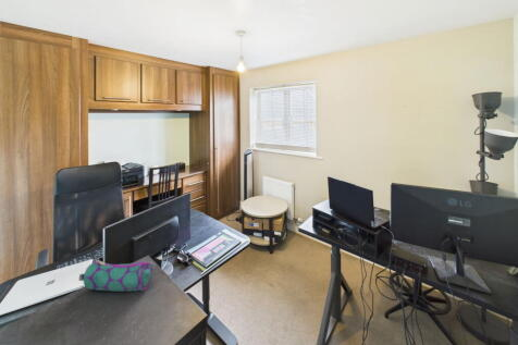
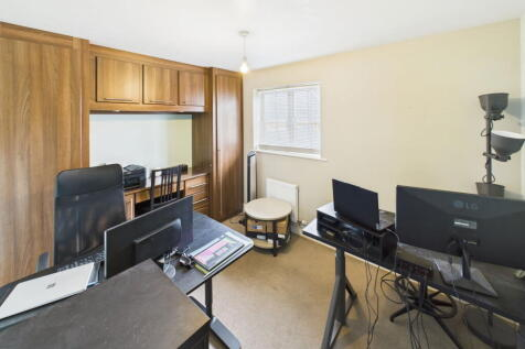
- pencil case (119, 274)
